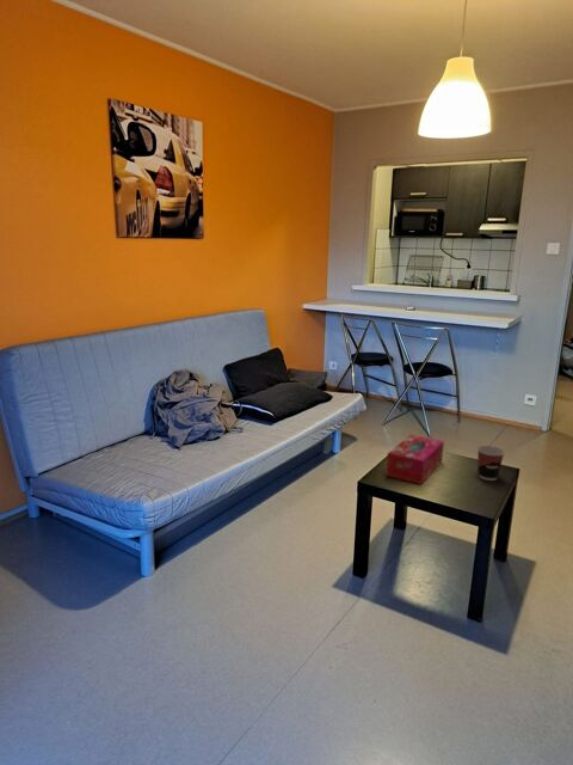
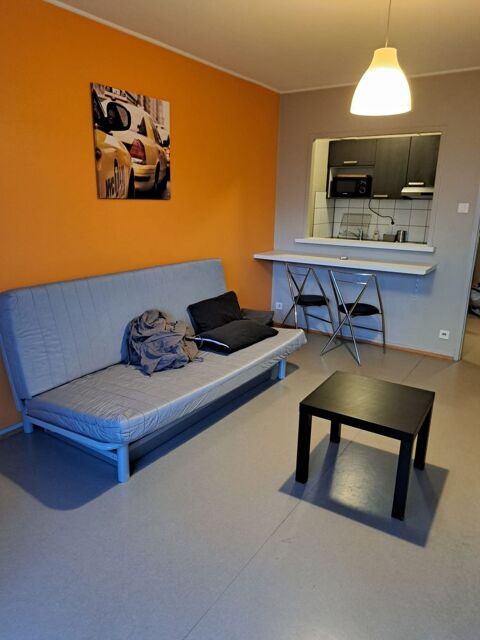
- tissue box (415, 457)
- cup (488, 463)
